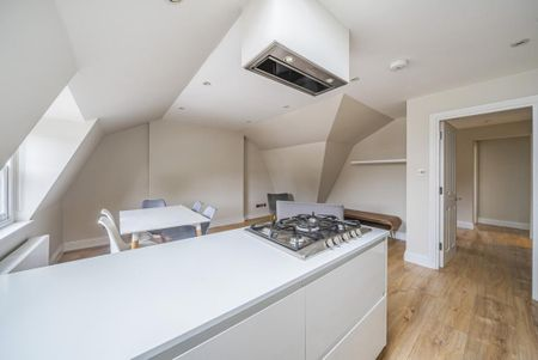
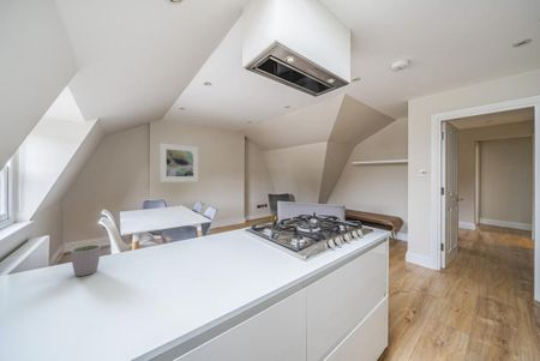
+ mug (86, 258)
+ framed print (180, 163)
